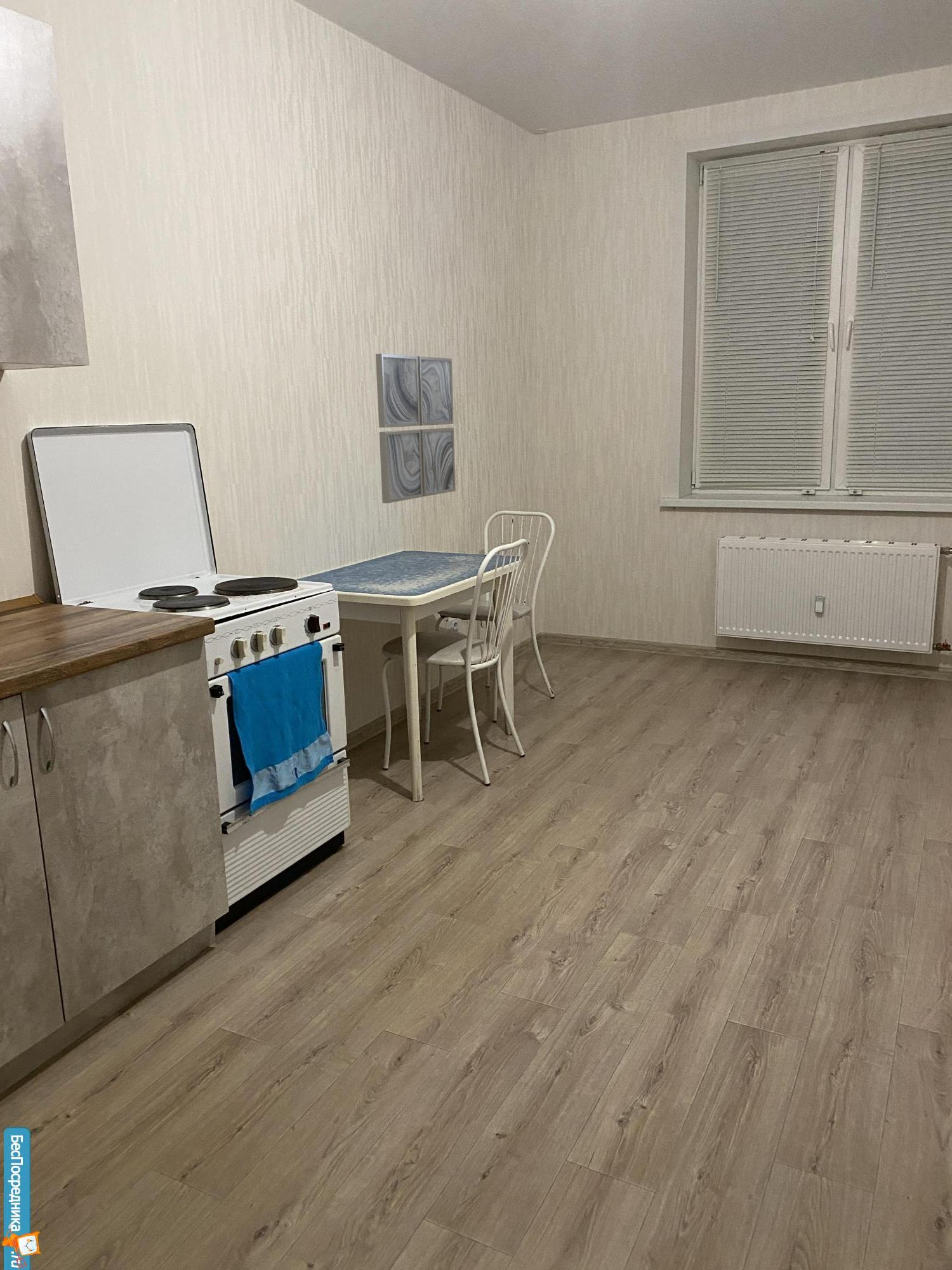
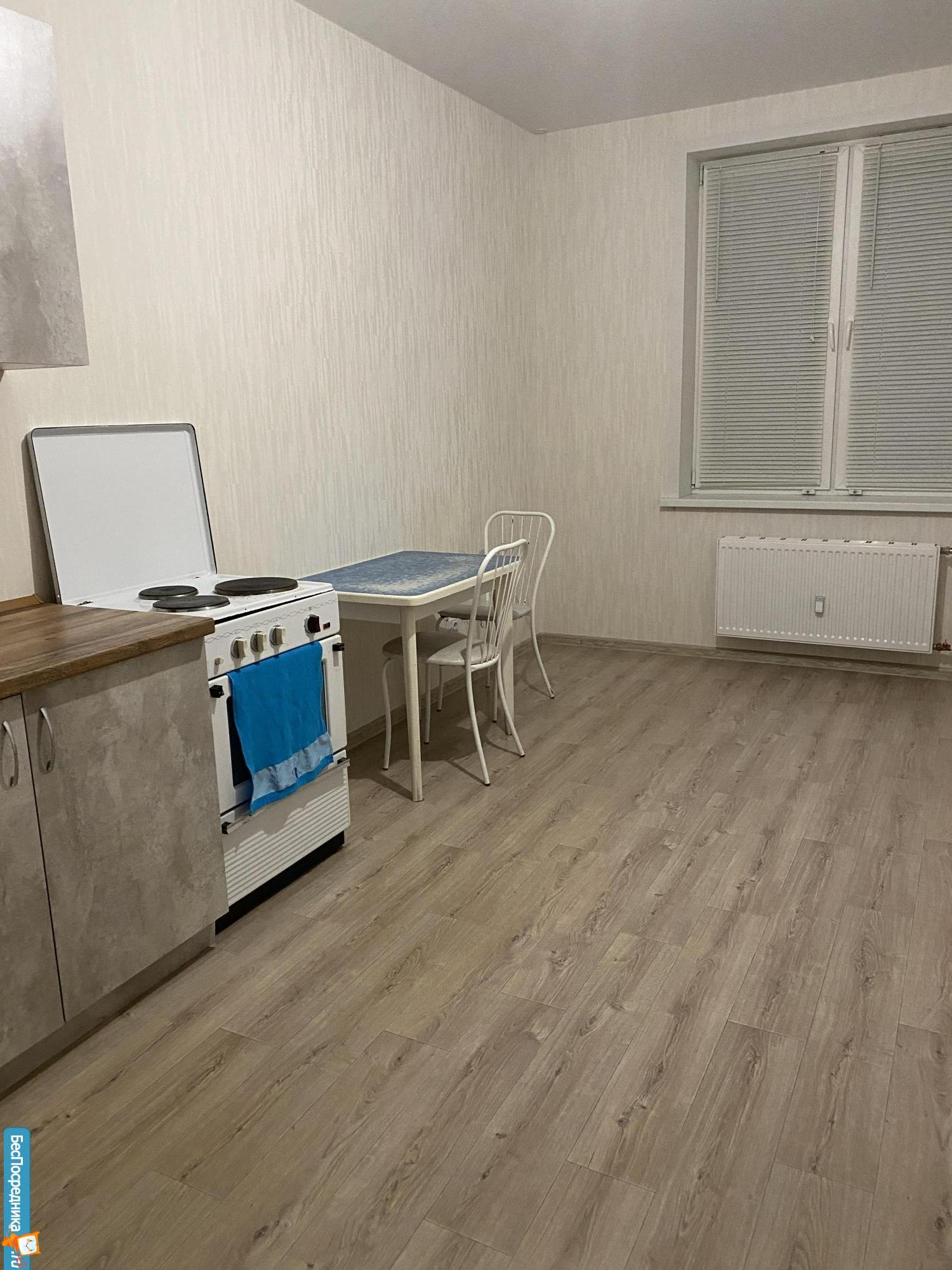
- wall art (418, 425)
